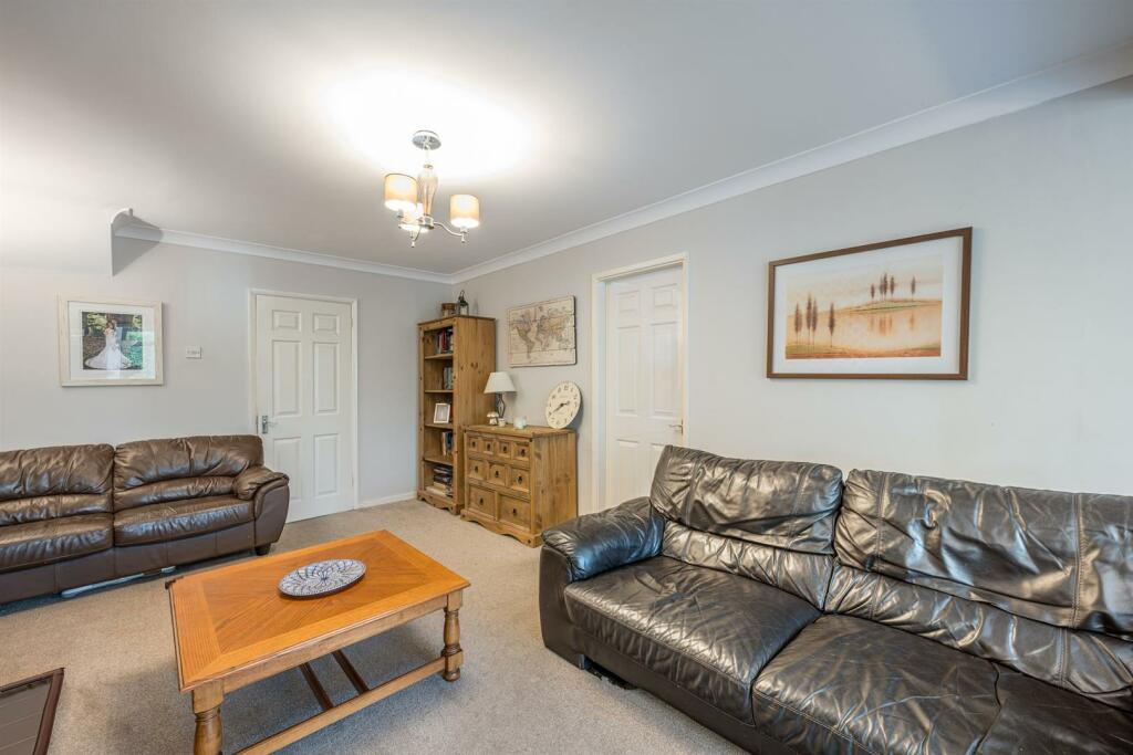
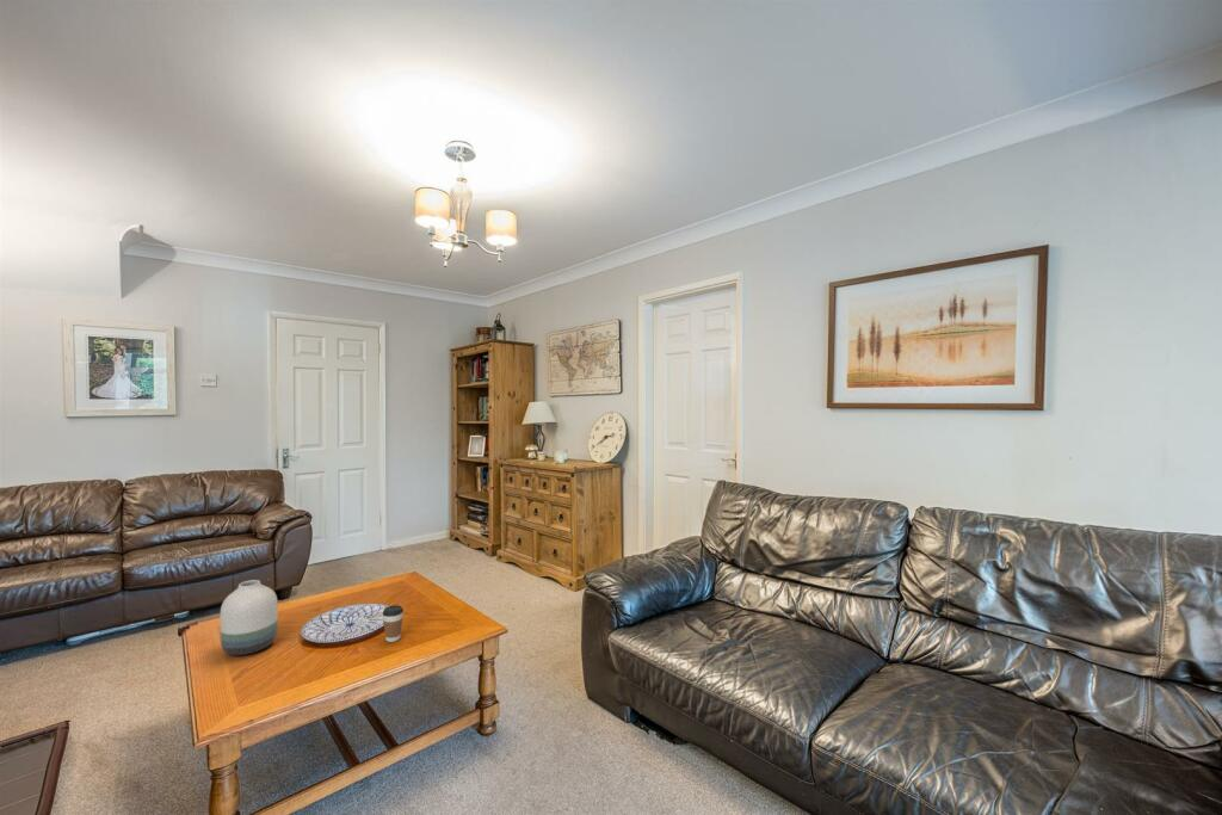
+ vase (249, 615)
+ coffee cup (393, 623)
